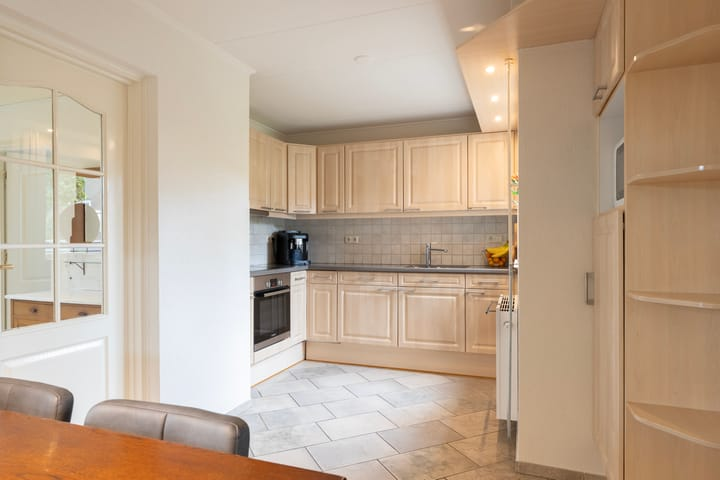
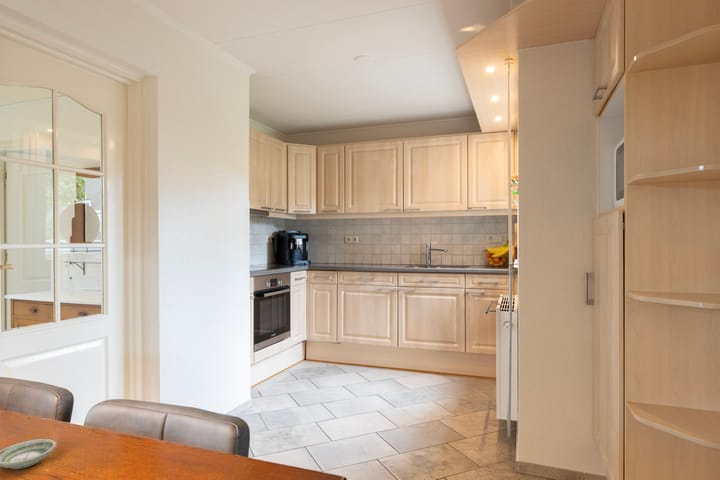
+ saucer (25, 456)
